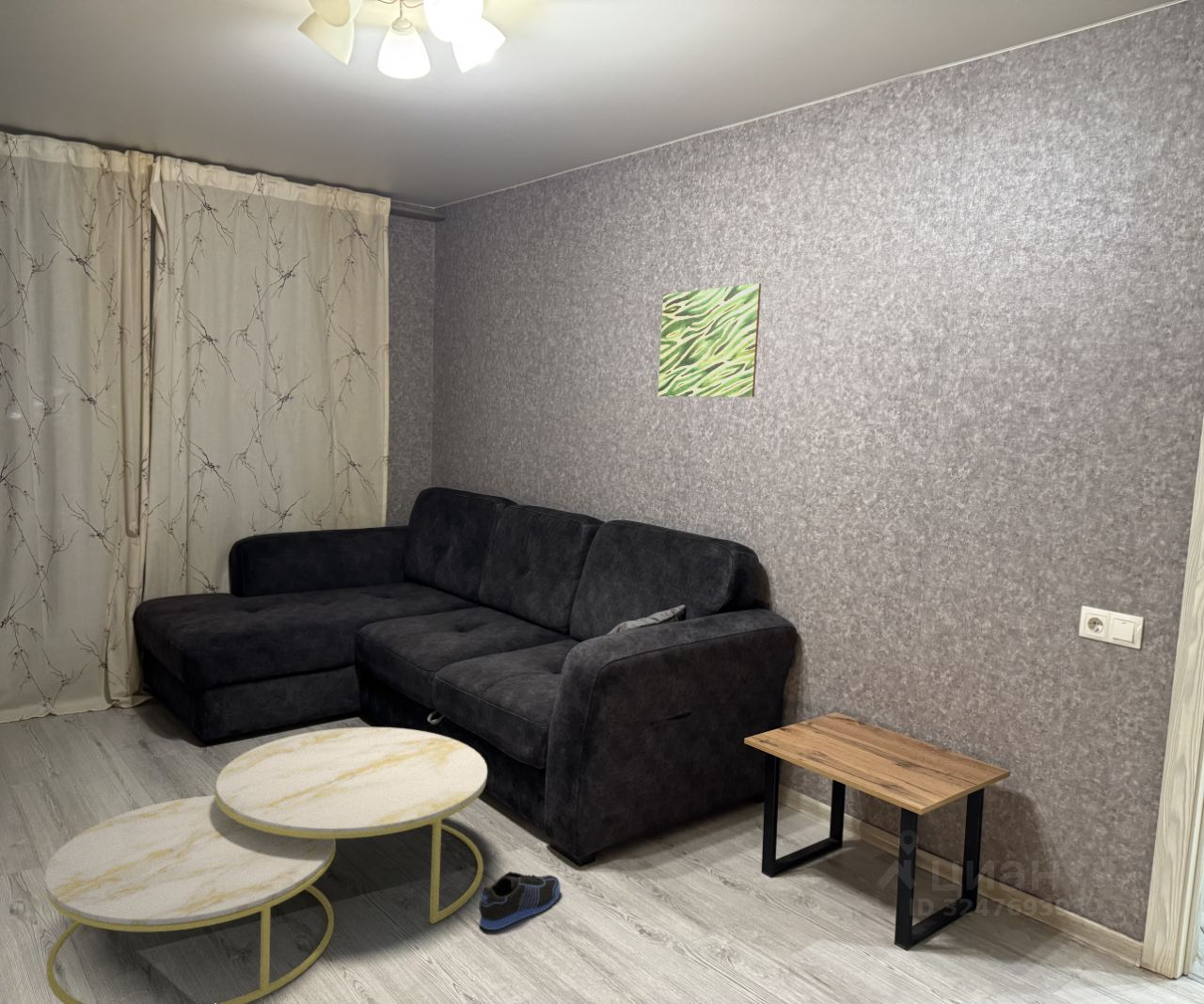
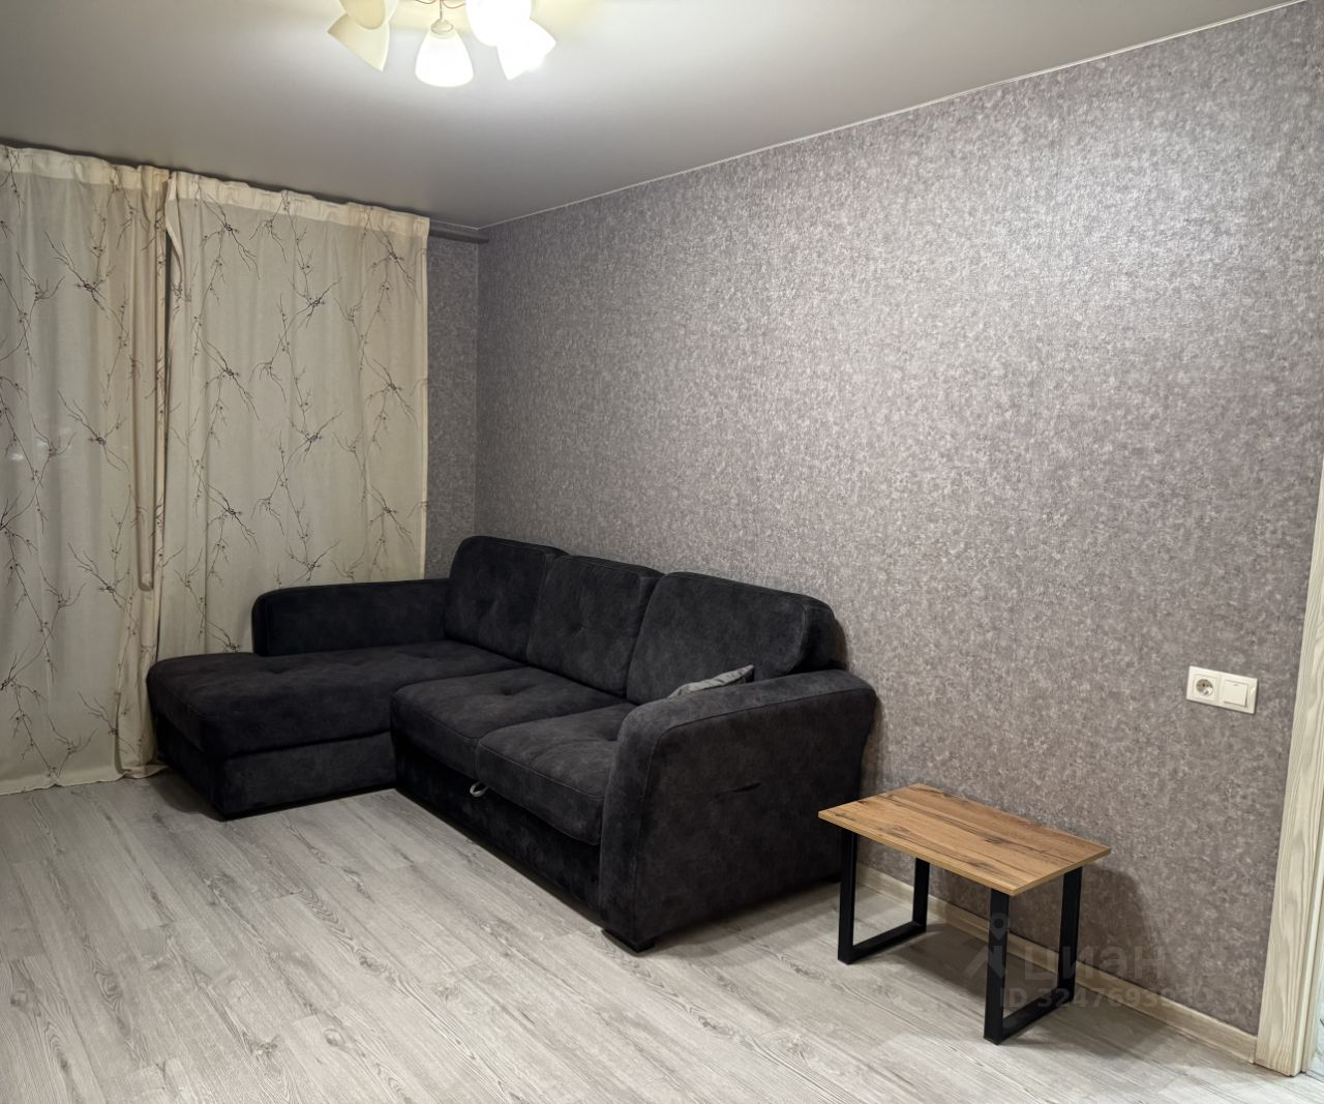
- wall art (706, 343)
- sneaker (522, 890)
- coffee table (289, 845)
